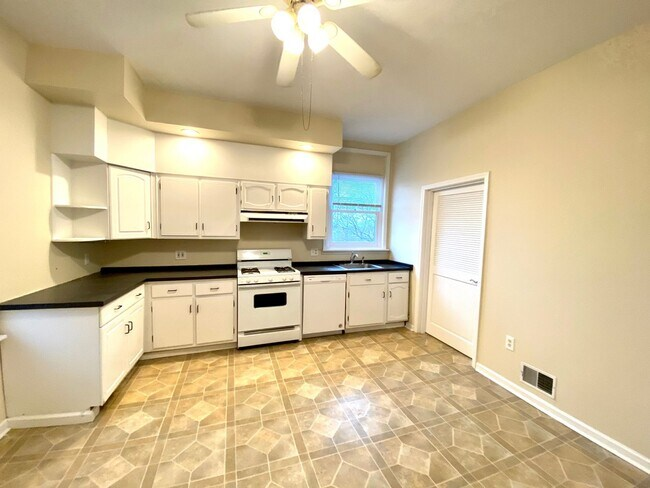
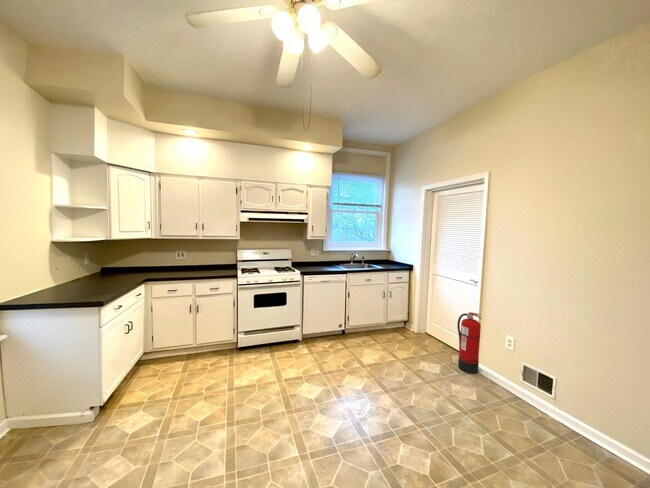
+ fire extinguisher (467, 339)
